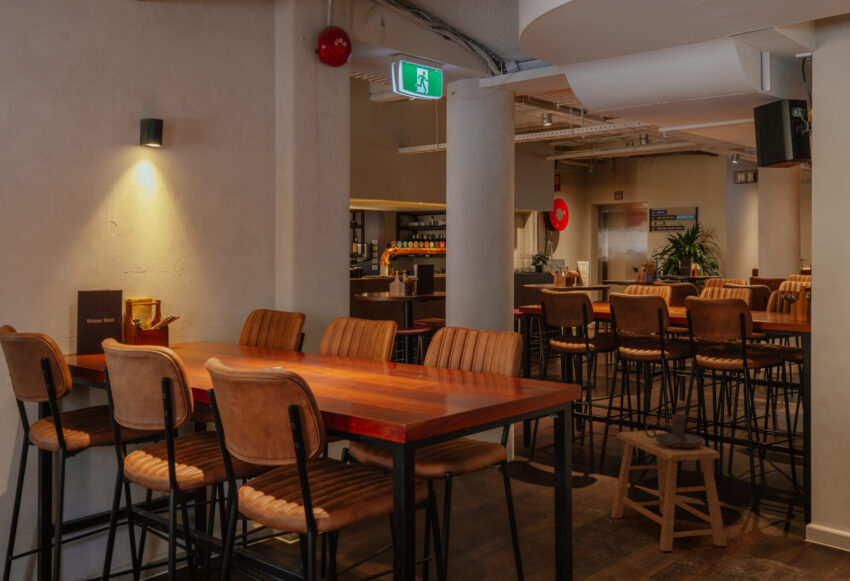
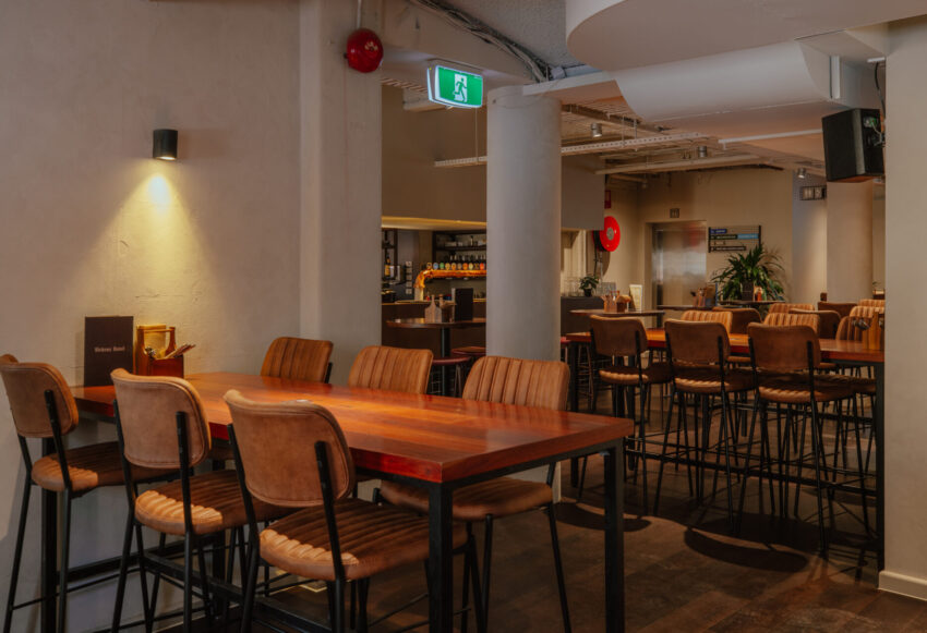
- stool (665, 485)
- candle holder (673, 430)
